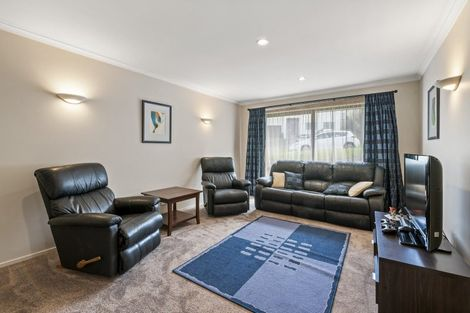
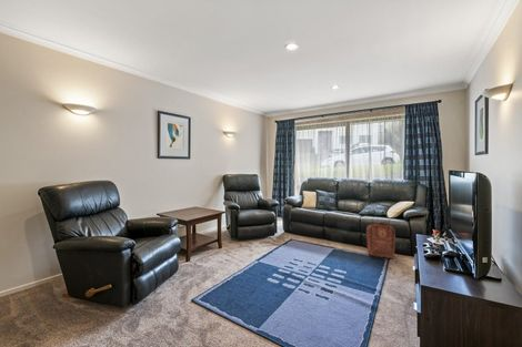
+ backpack (380, 238)
